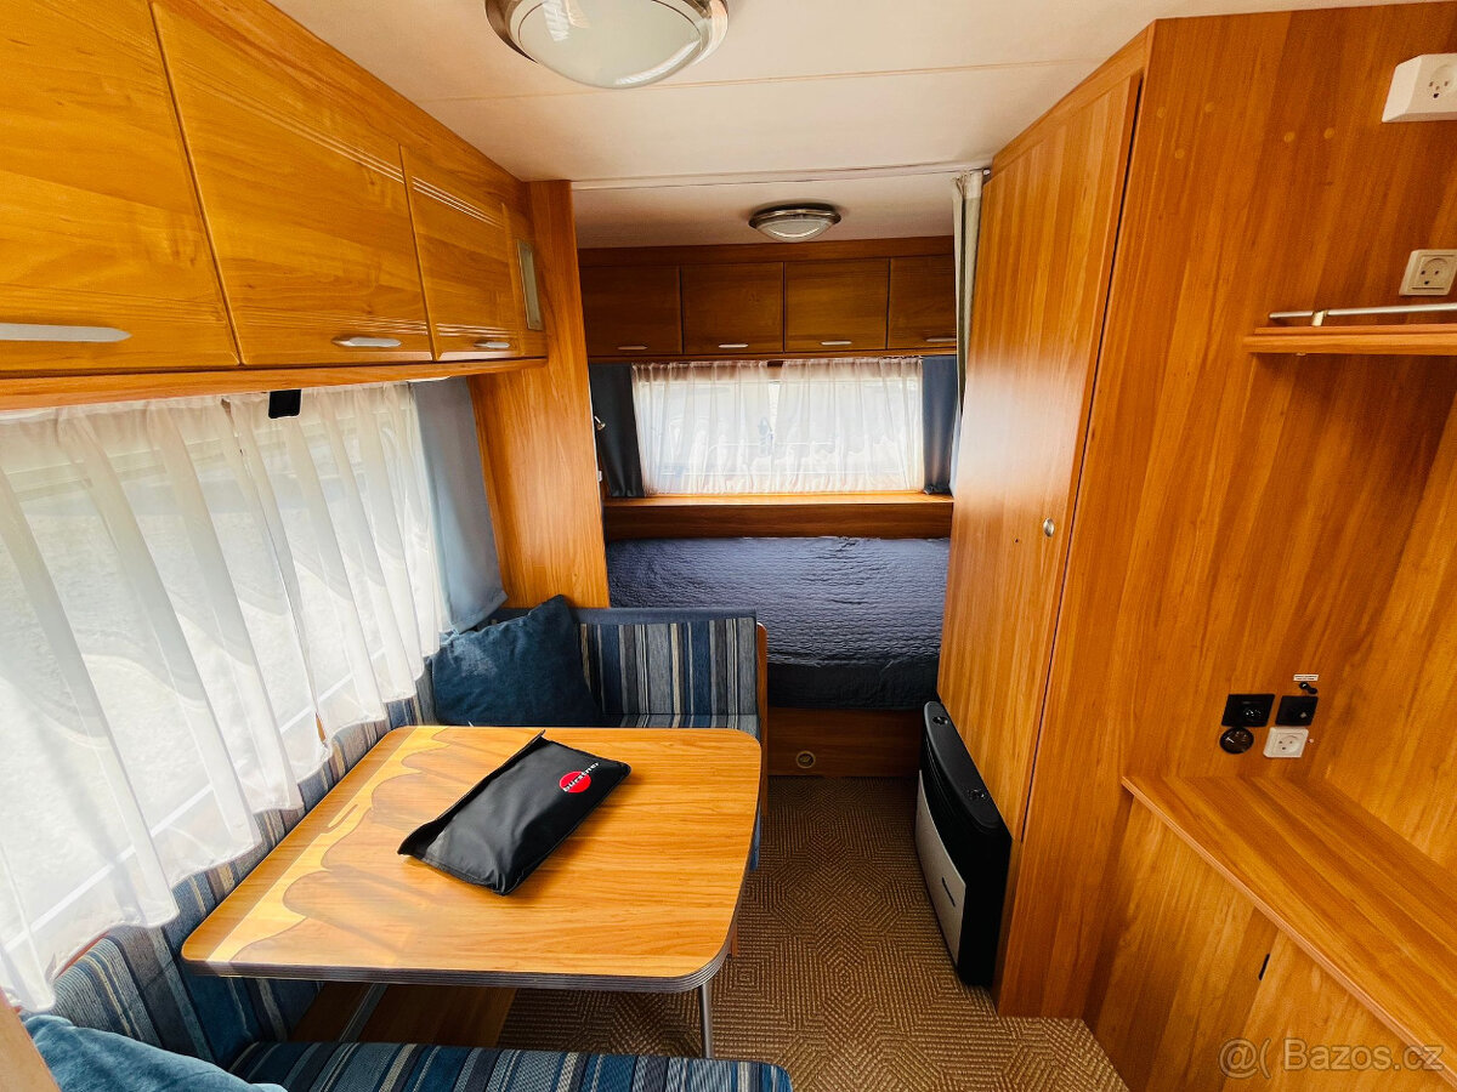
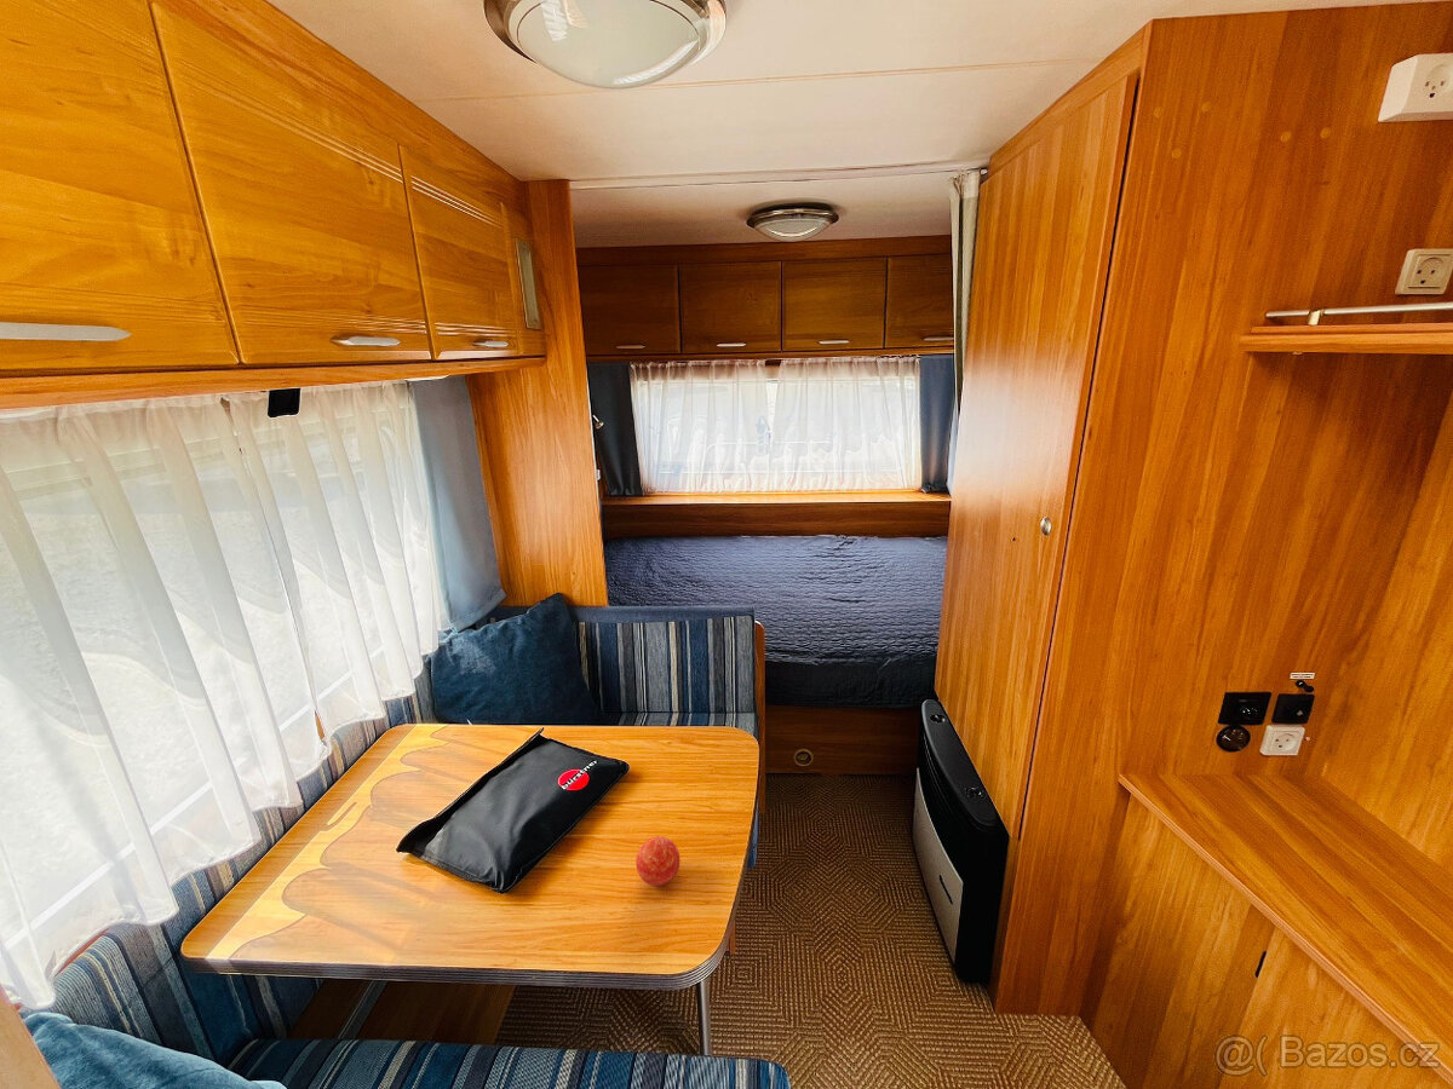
+ apple (657, 860)
